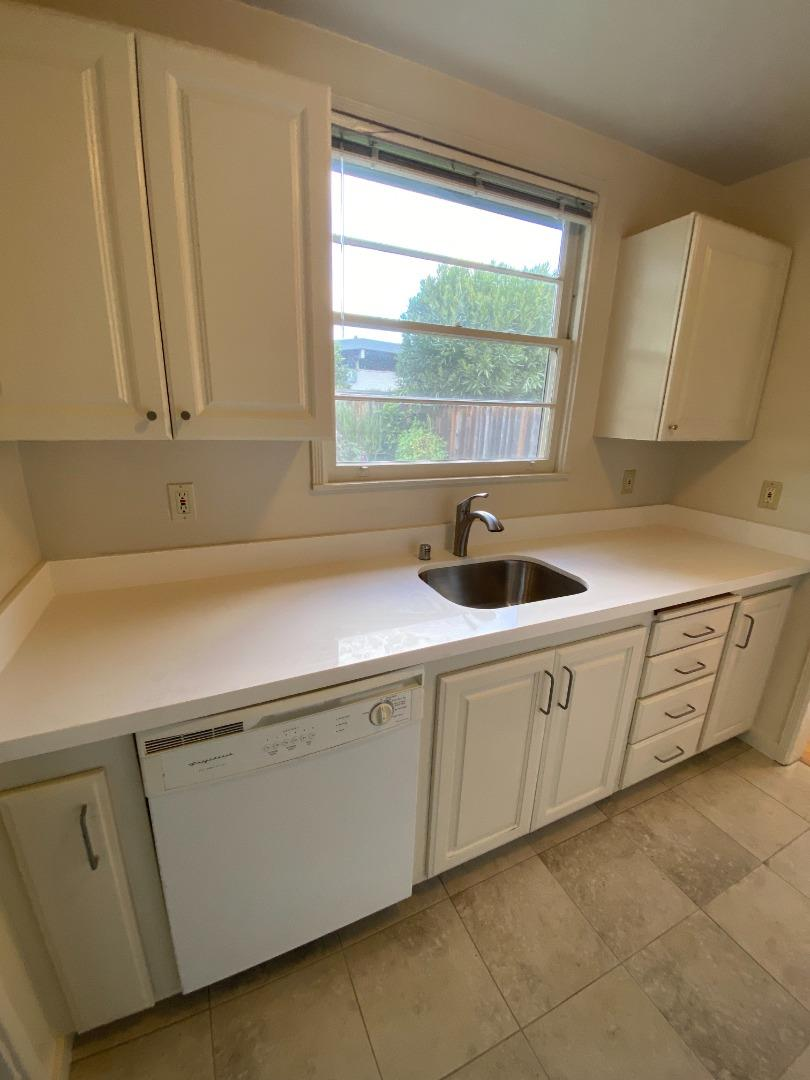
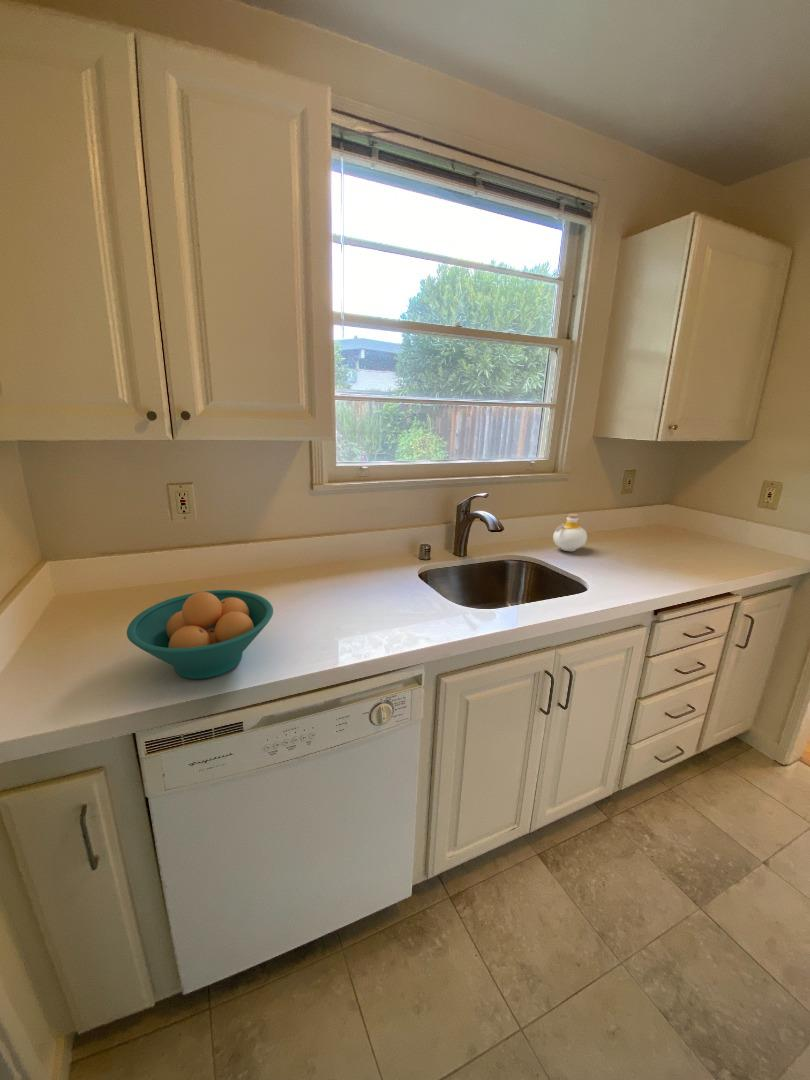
+ bottle (568, 532)
+ fruit bowl (205, 629)
